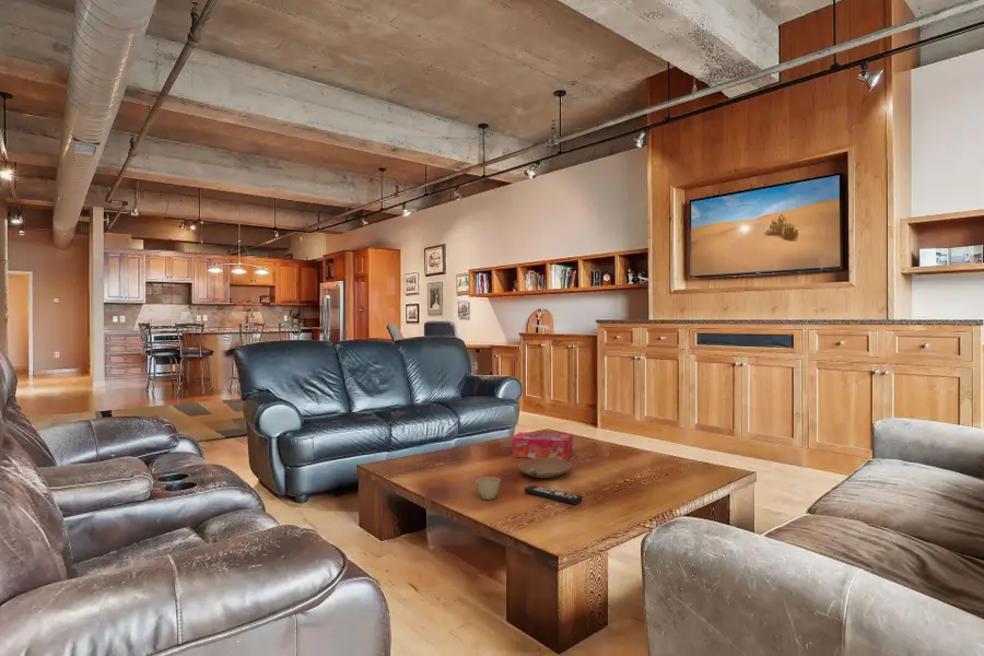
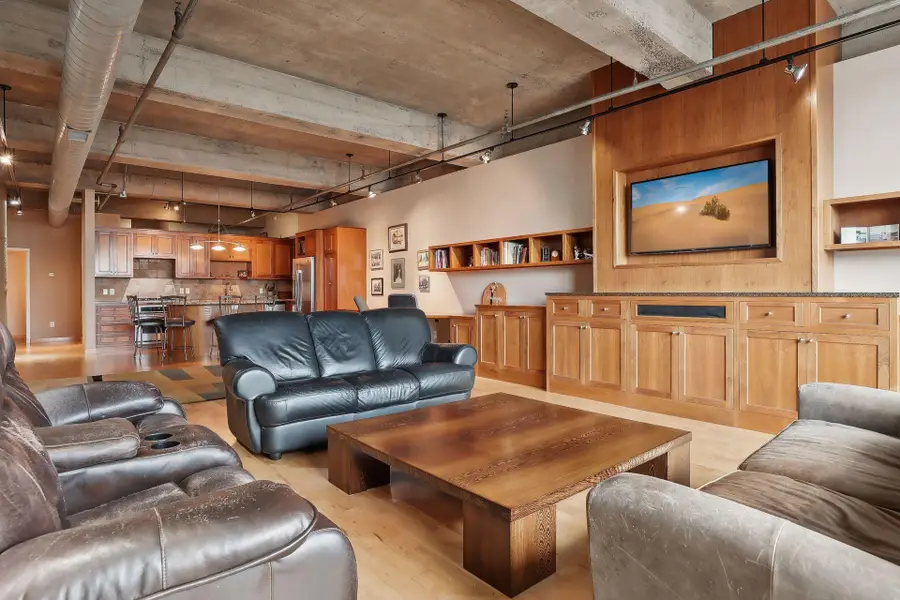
- remote control (552, 494)
- bowl (544, 467)
- flower pot (488, 489)
- tissue box (542, 445)
